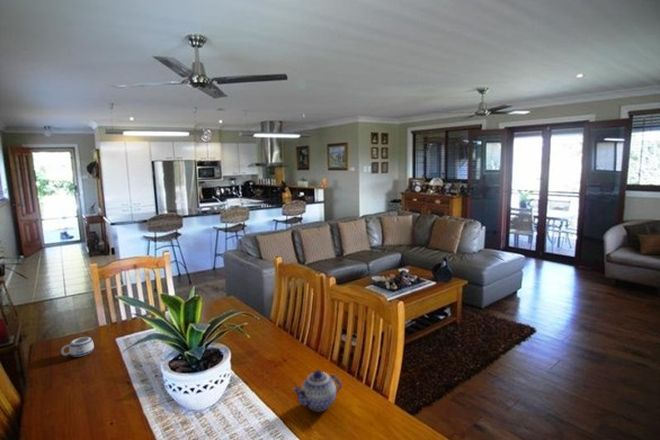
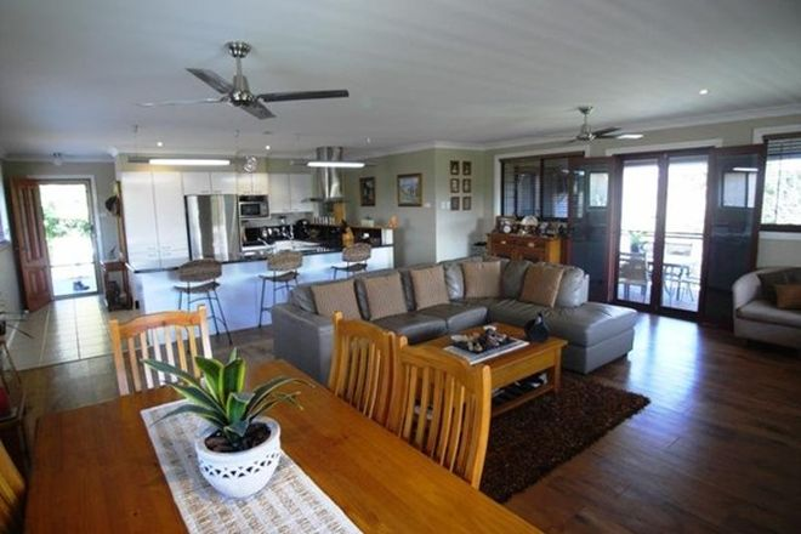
- teapot (317, 388)
- mug (77, 347)
